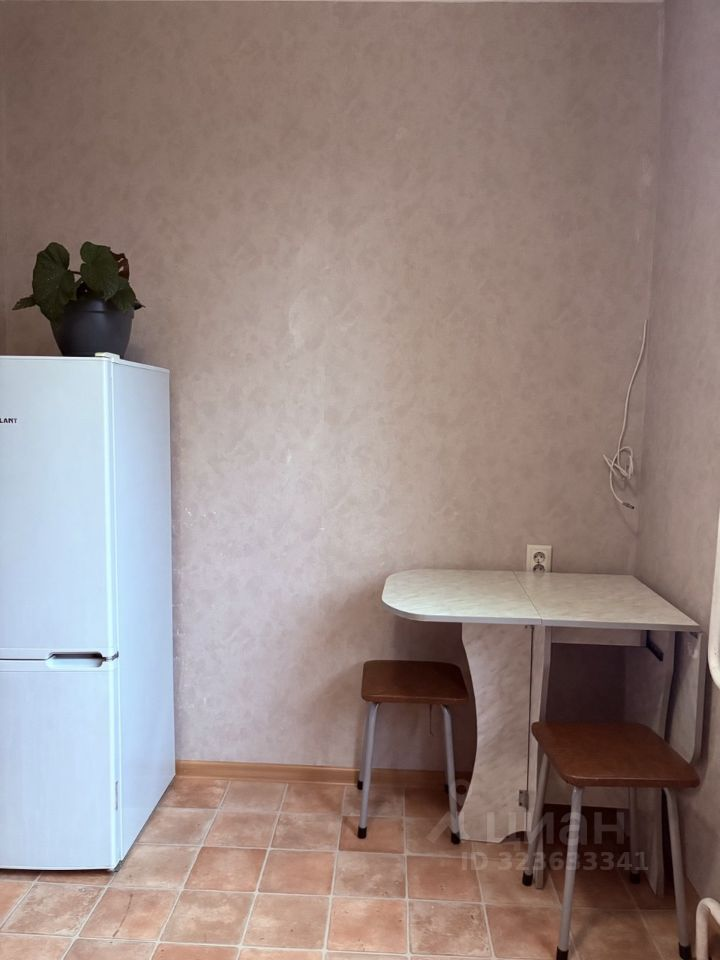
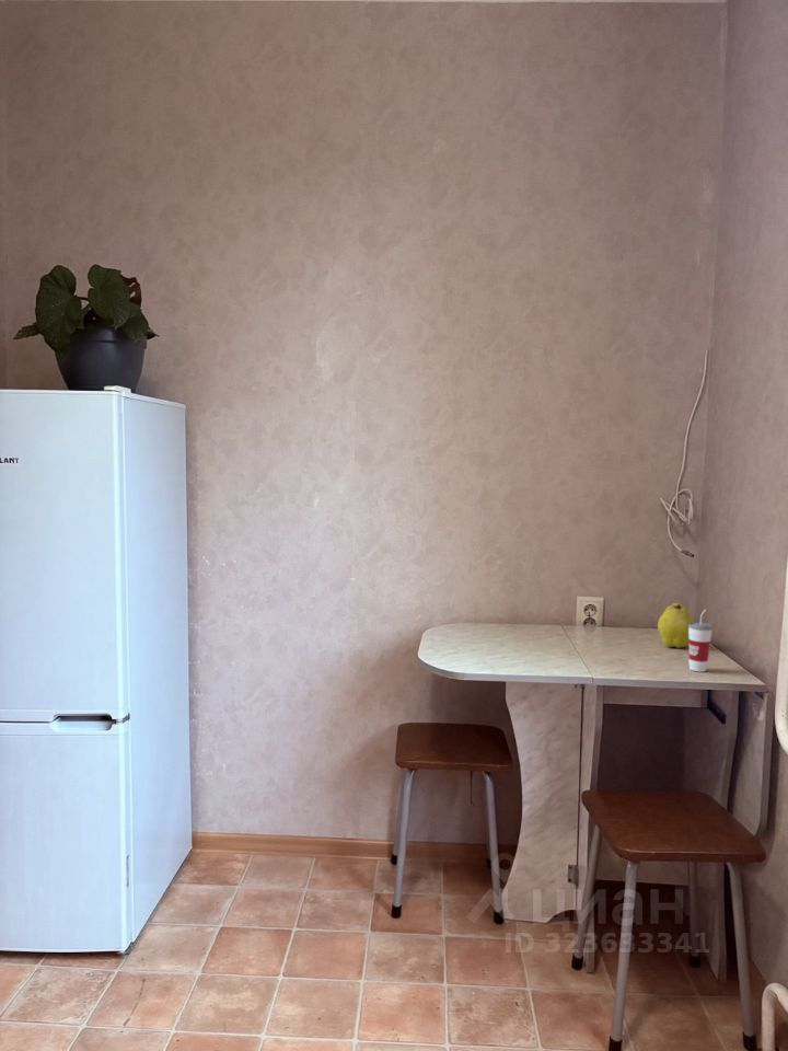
+ fruit (675, 624)
+ cup (699, 639)
